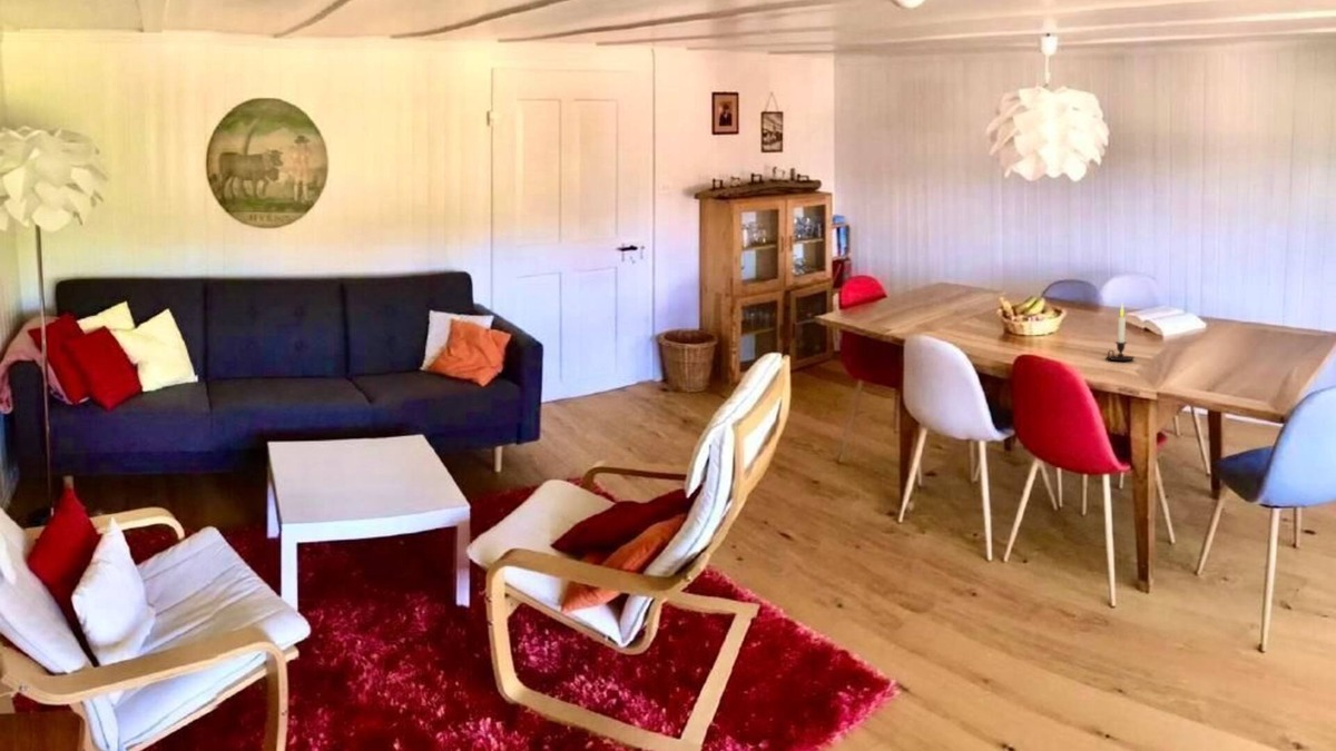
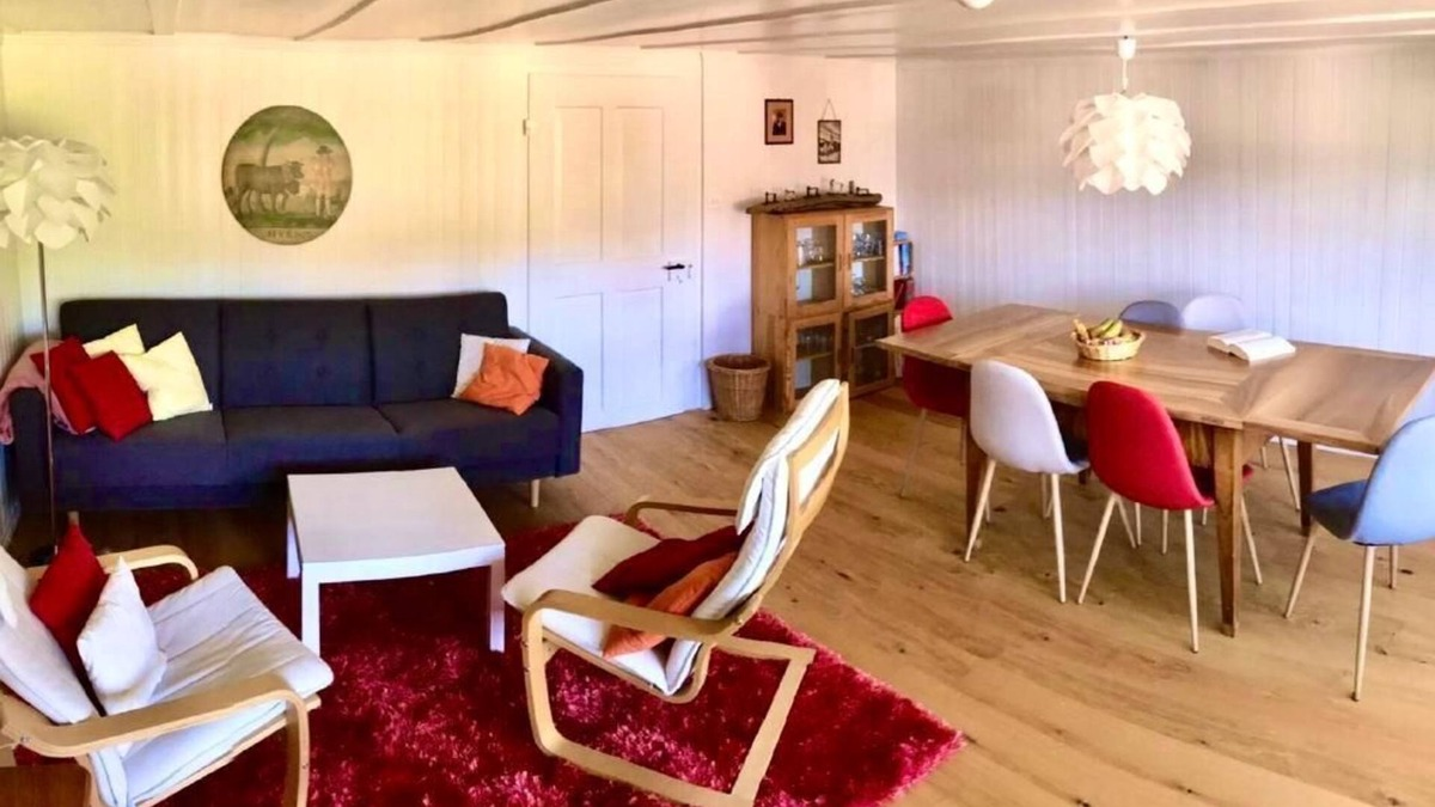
- candle (1119, 332)
